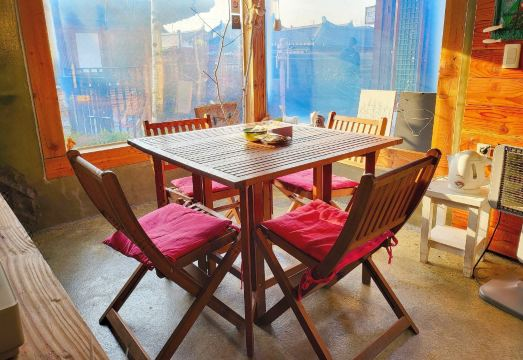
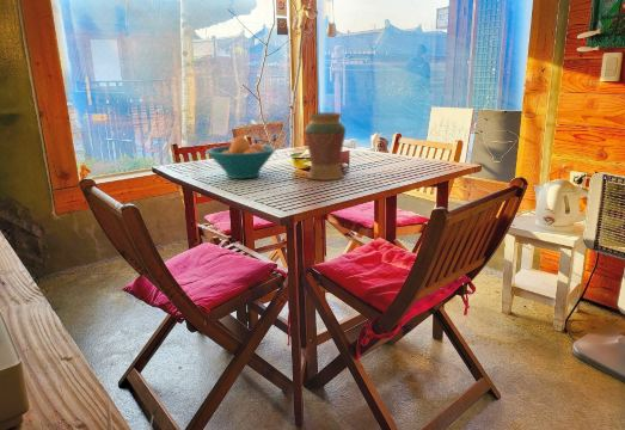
+ fruit bowl (241, 156)
+ decorative vase (325, 145)
